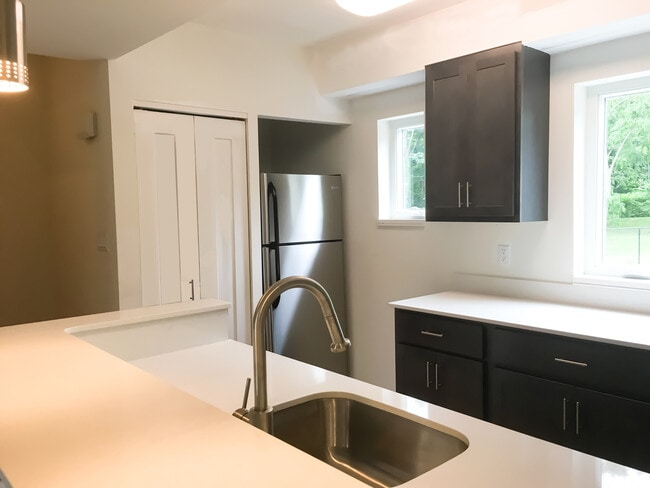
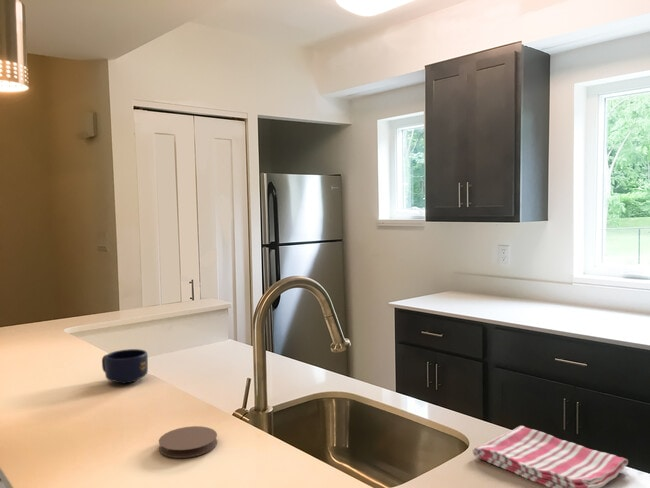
+ dish towel (547, 455)
+ coaster (188, 441)
+ mug (122, 367)
